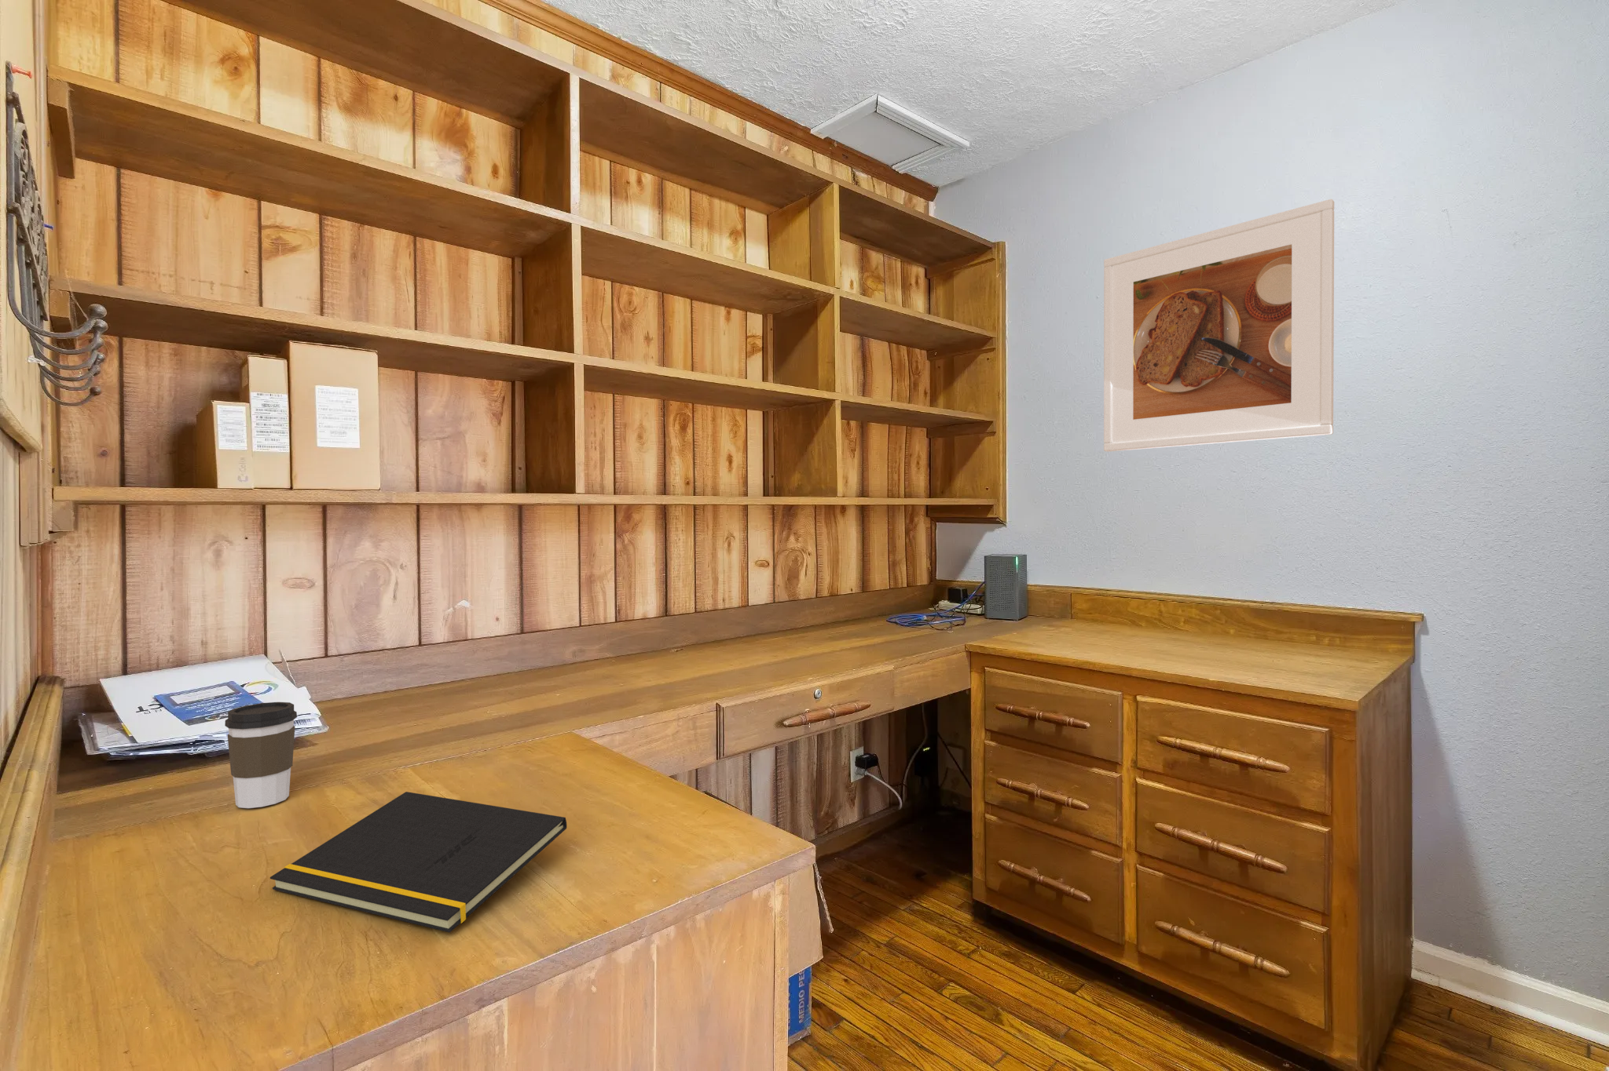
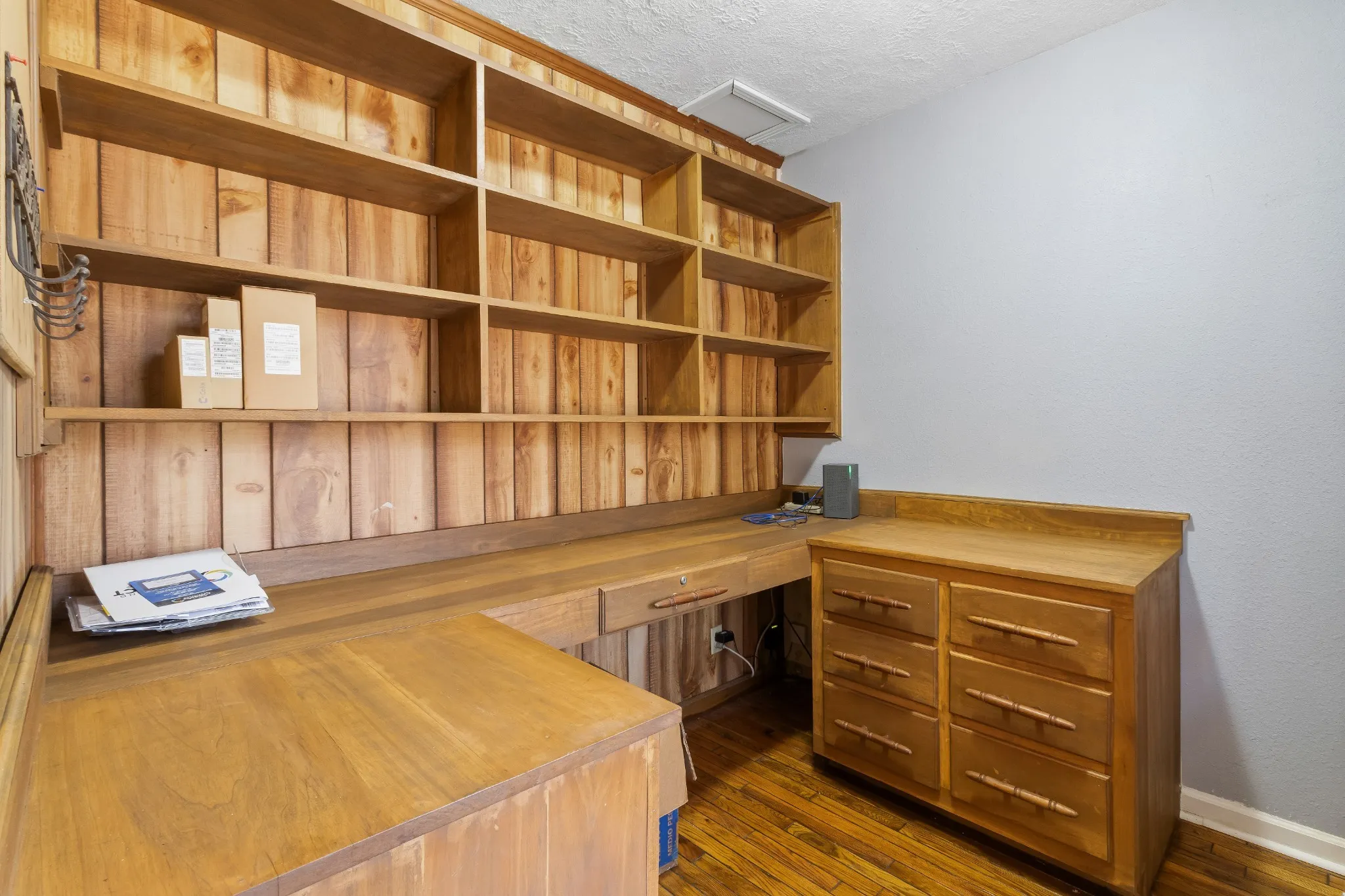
- coffee cup (262, 754)
- notepad (425, 851)
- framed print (1207, 338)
